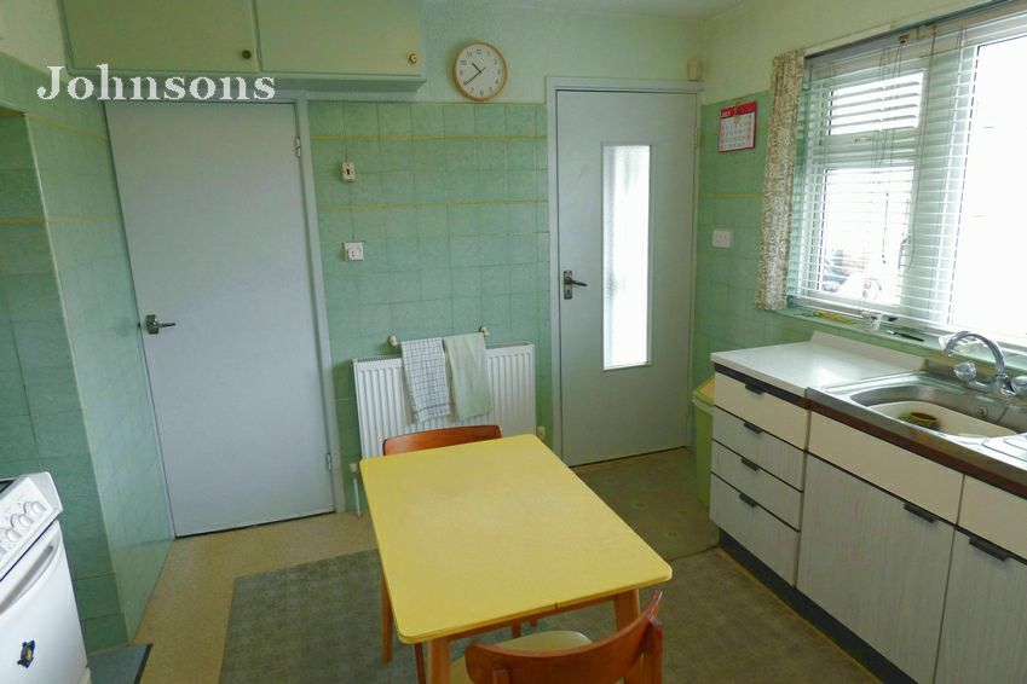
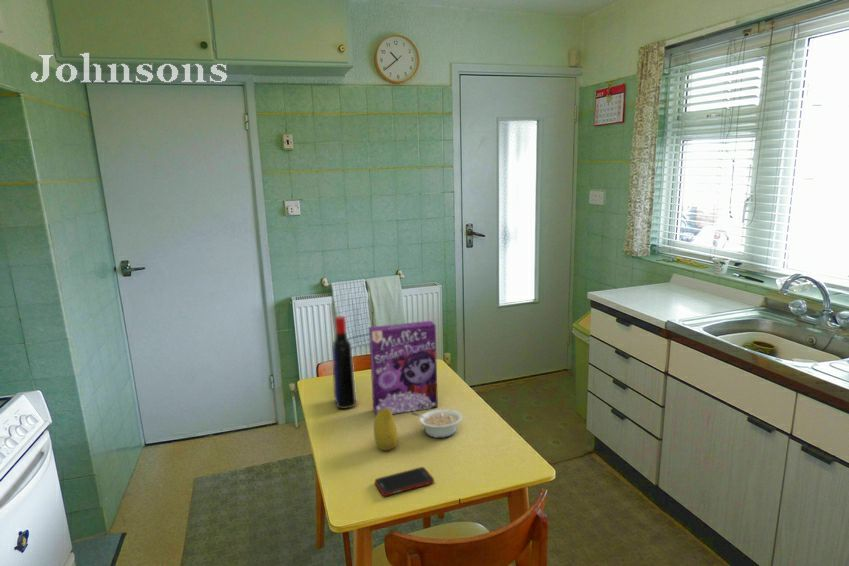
+ legume (439, 423)
+ liquor bottle (342, 361)
+ cereal box (403, 367)
+ fruit (385, 428)
+ cell phone (404, 481)
